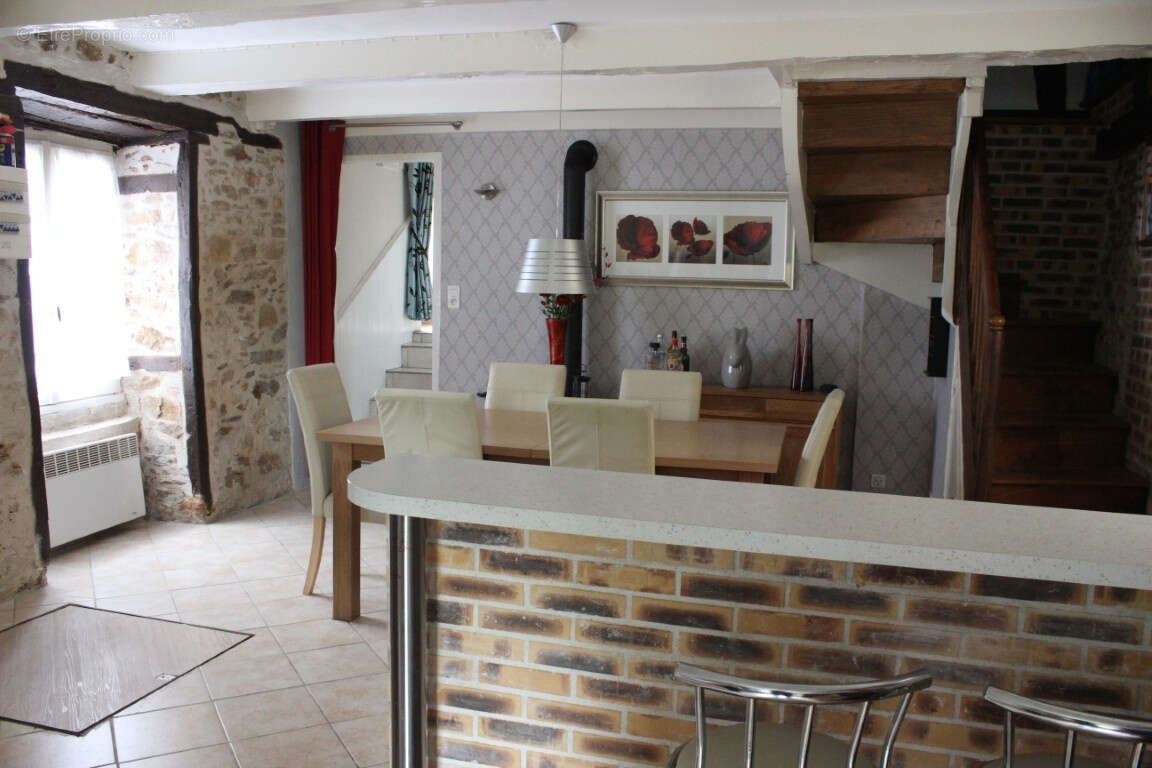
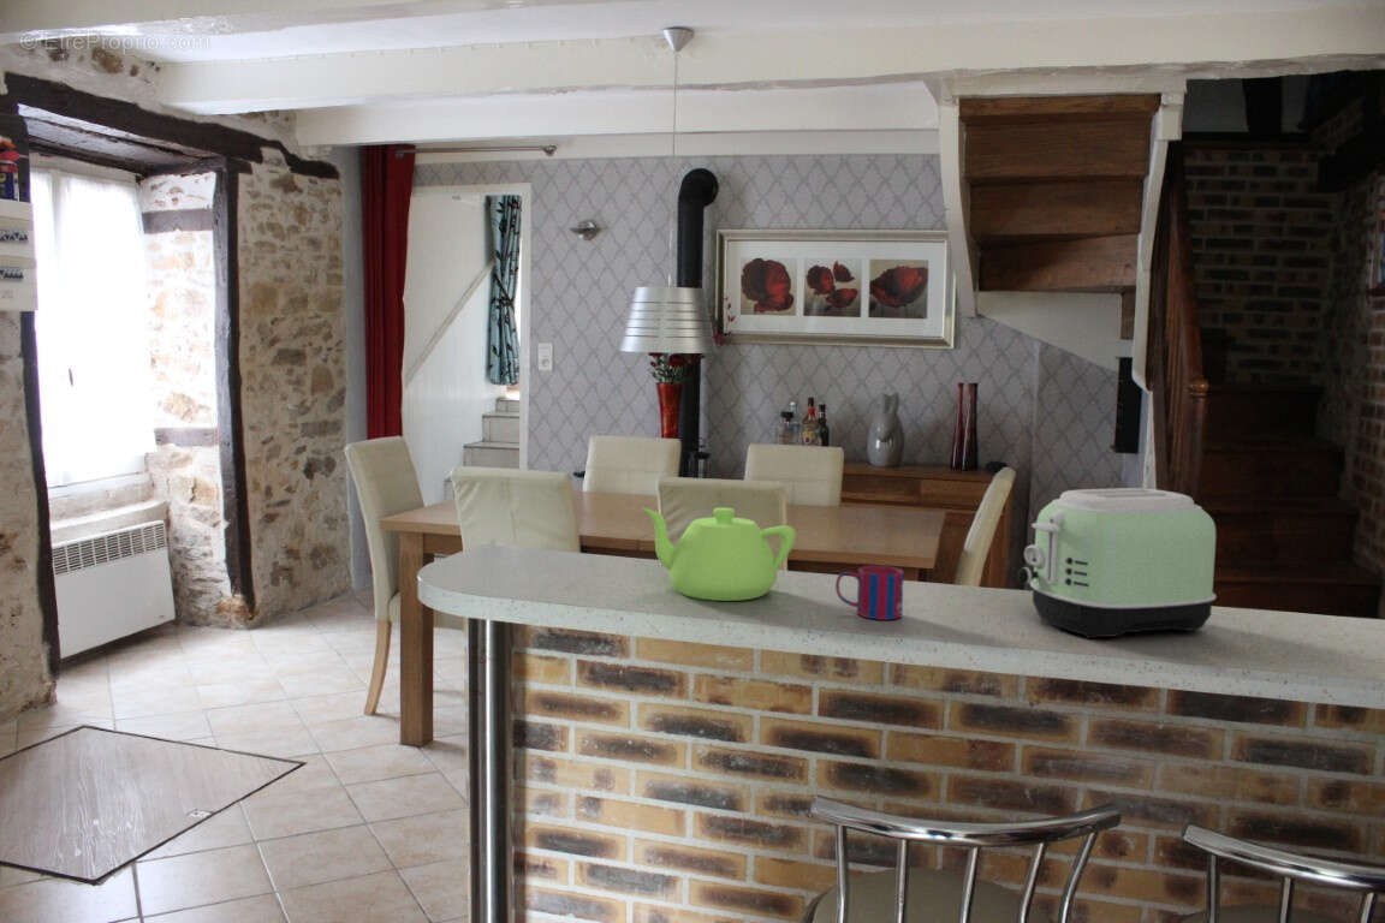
+ toaster (1116, 559)
+ mug (869, 591)
+ teapot (718, 549)
